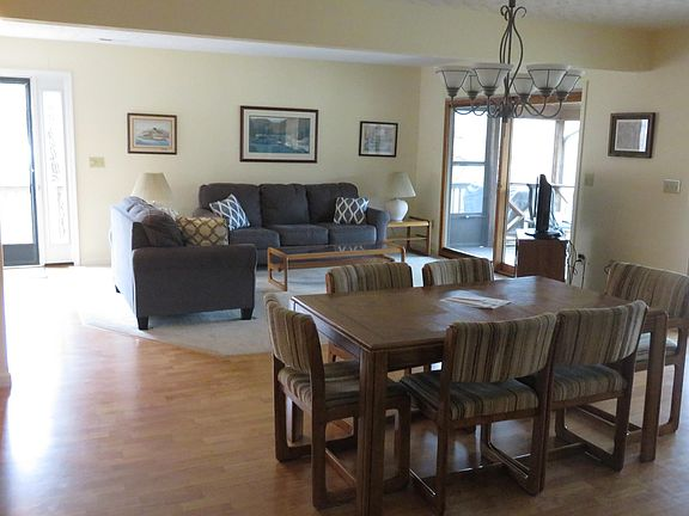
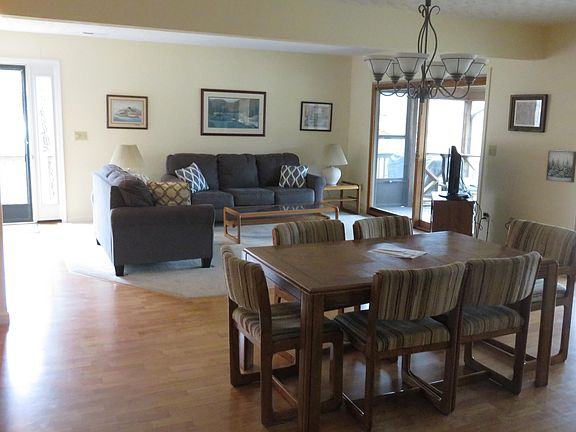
+ wall art (561, 166)
